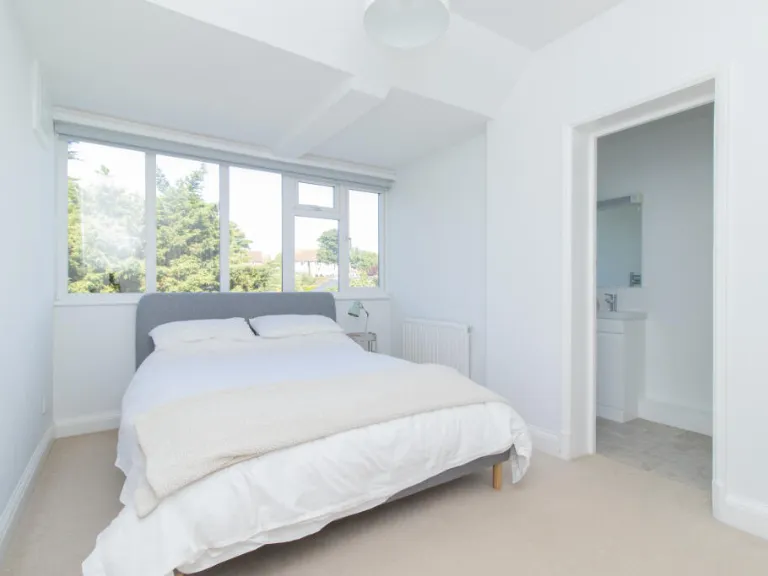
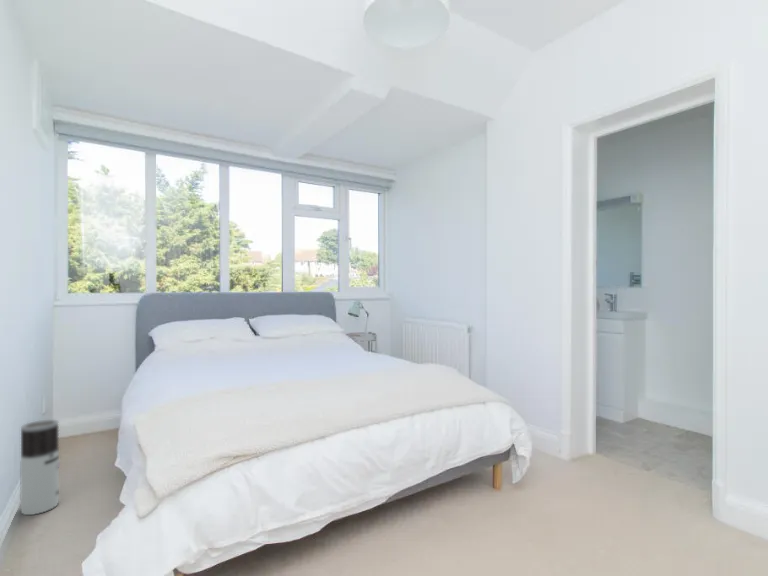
+ air purifier (40, 465)
